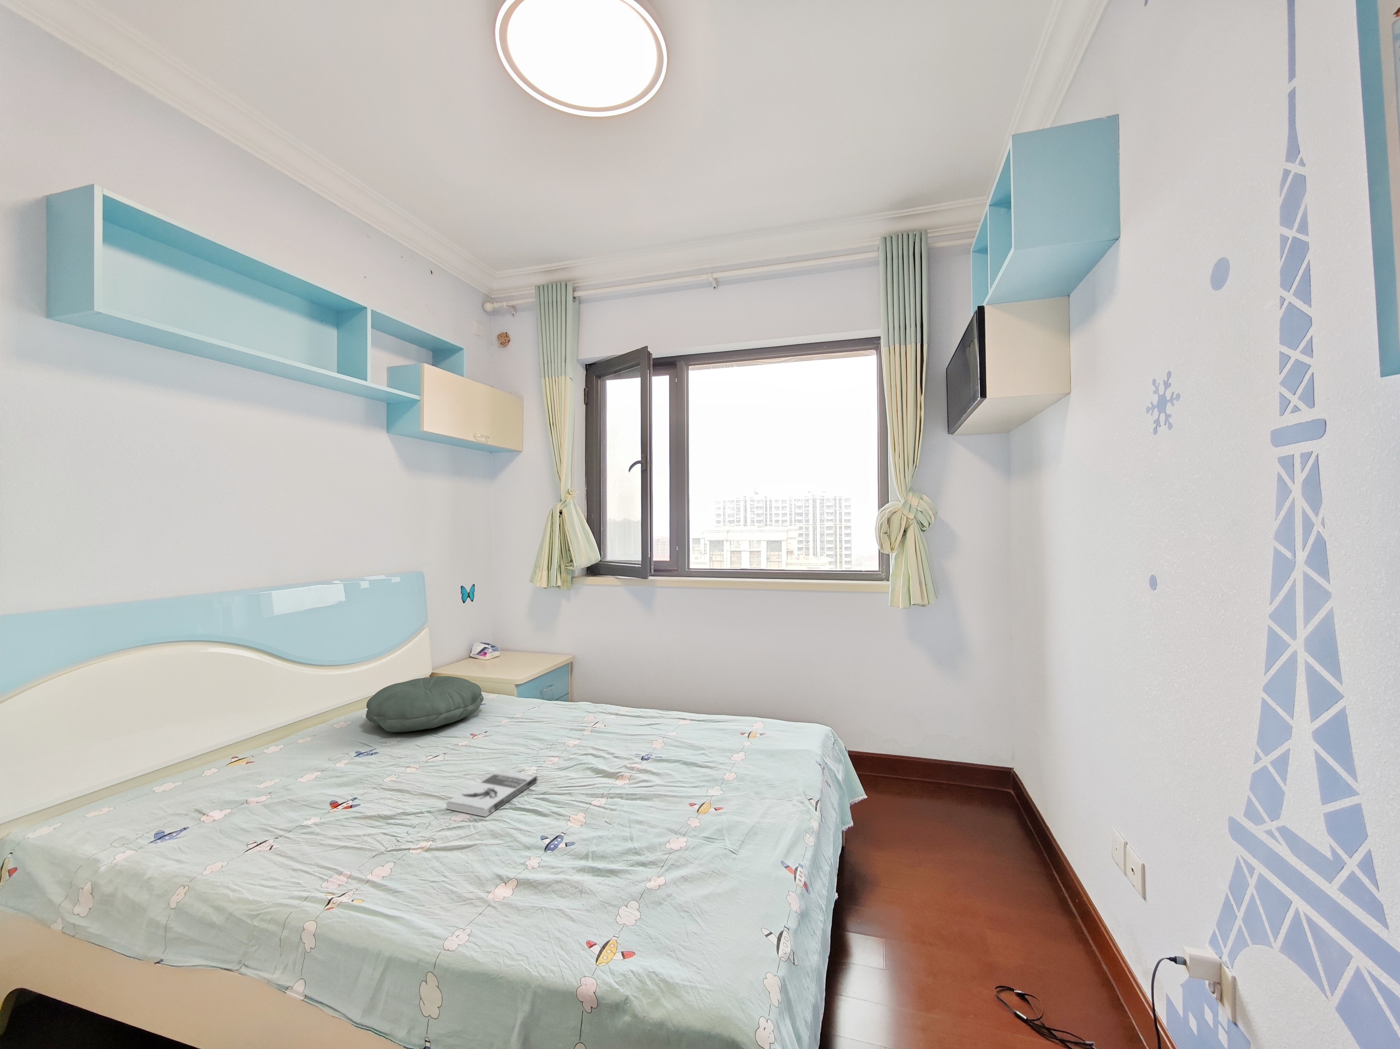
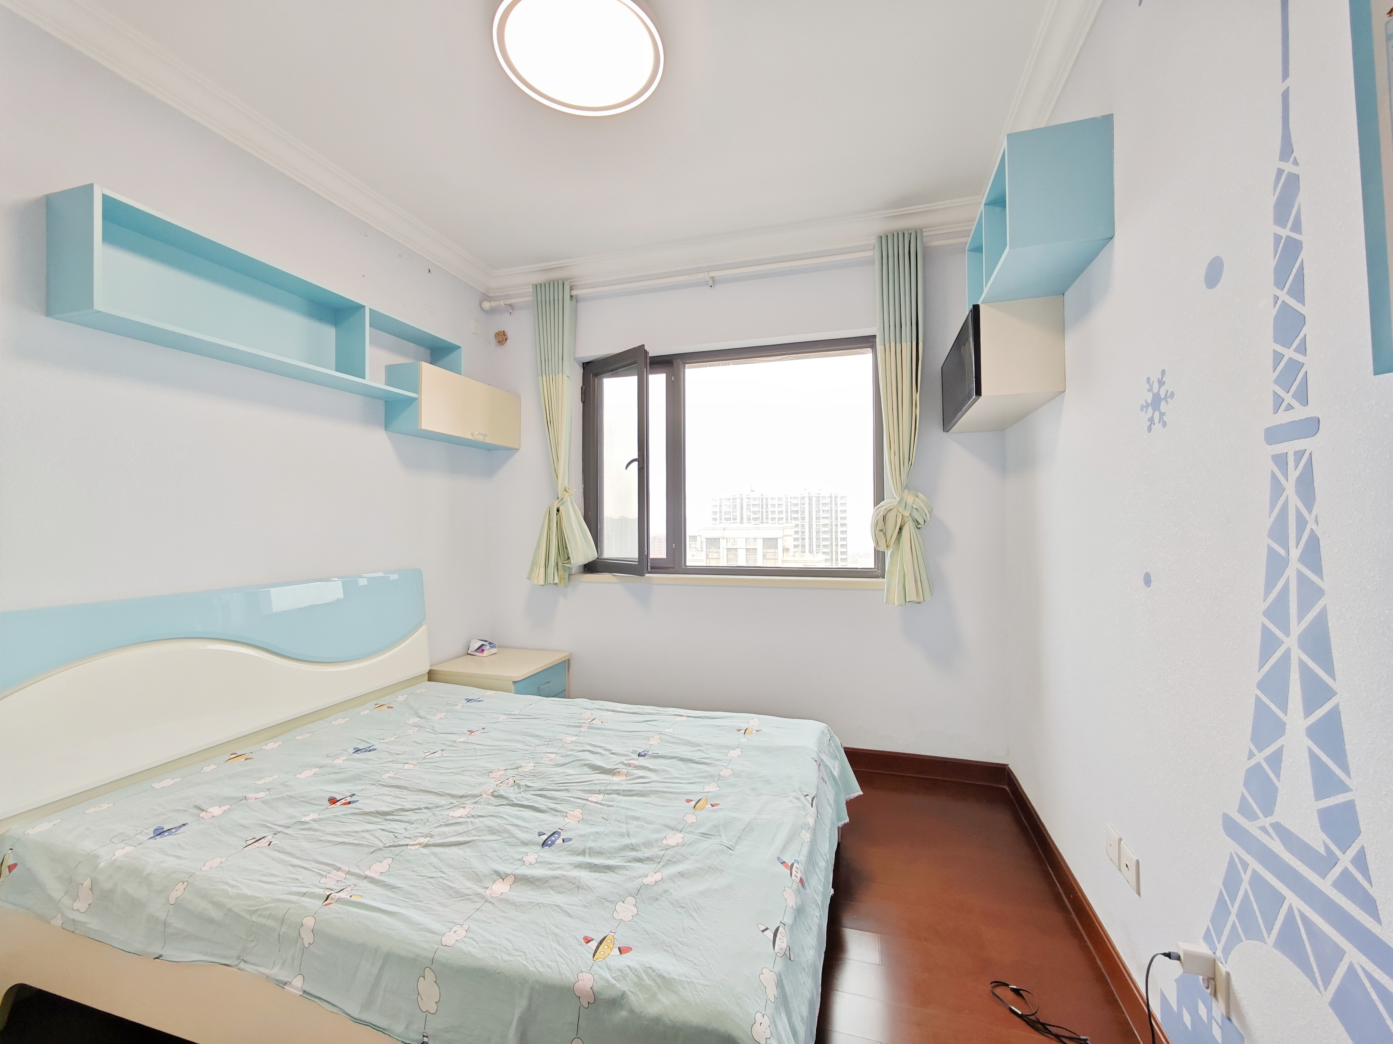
- pillow (424, 702)
- decorative butterfly (469, 594)
- book (494, 791)
